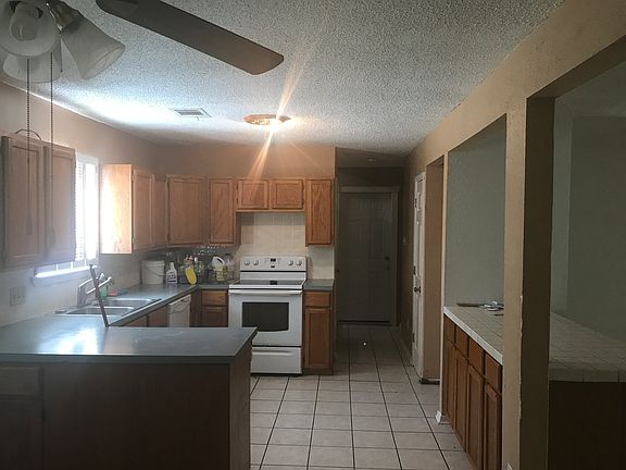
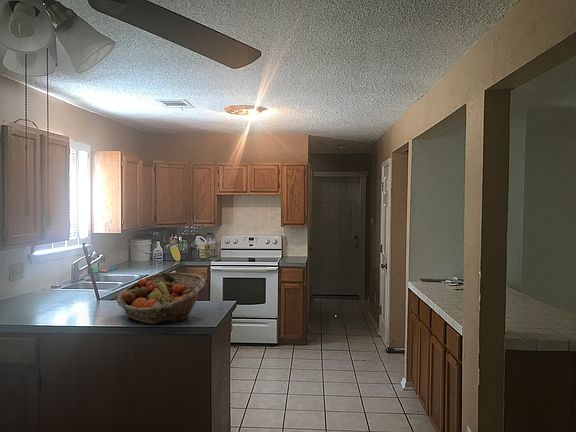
+ fruit basket (161, 296)
